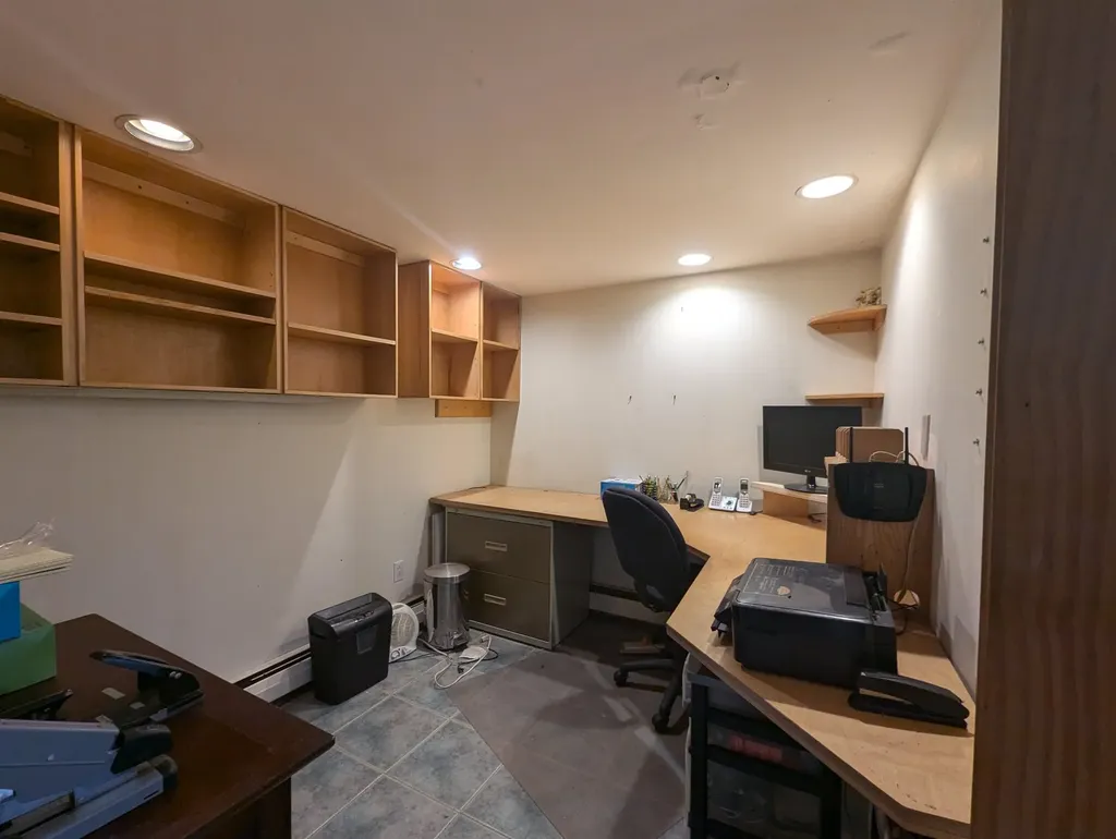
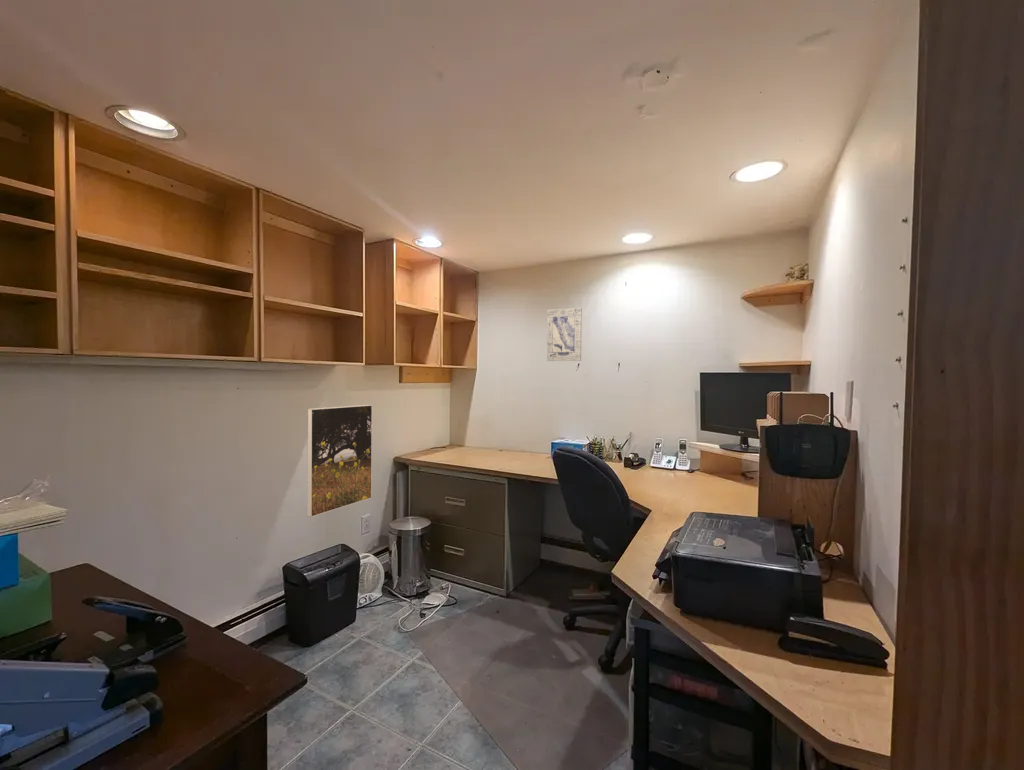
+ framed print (342, 456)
+ wall art (564, 334)
